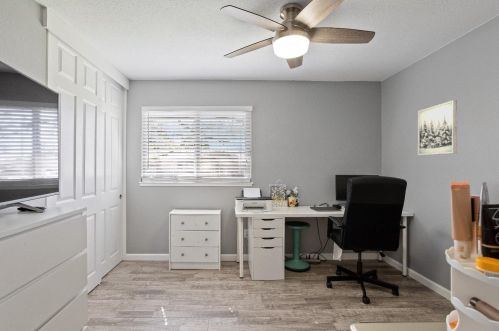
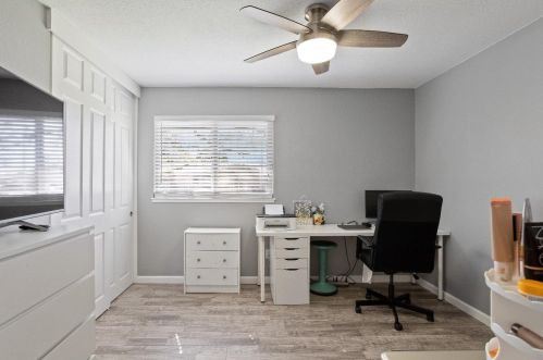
- wall art (435, 130)
